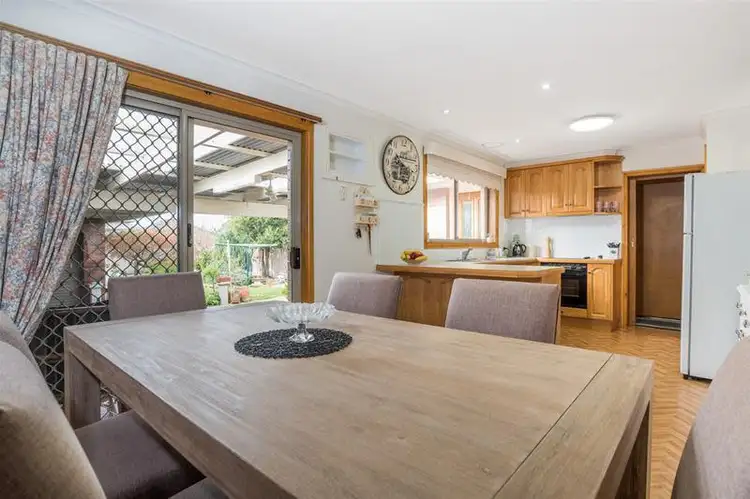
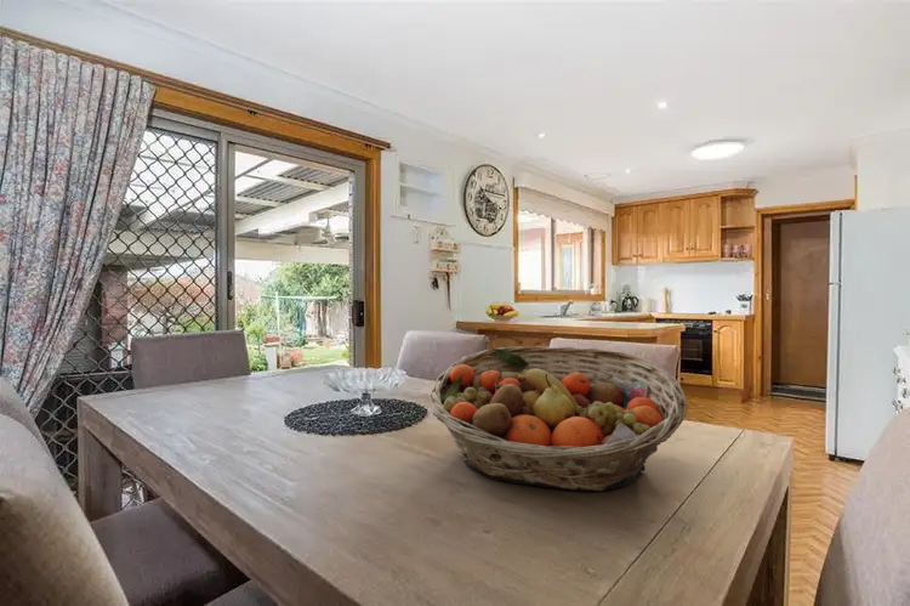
+ fruit basket (548, 407)
